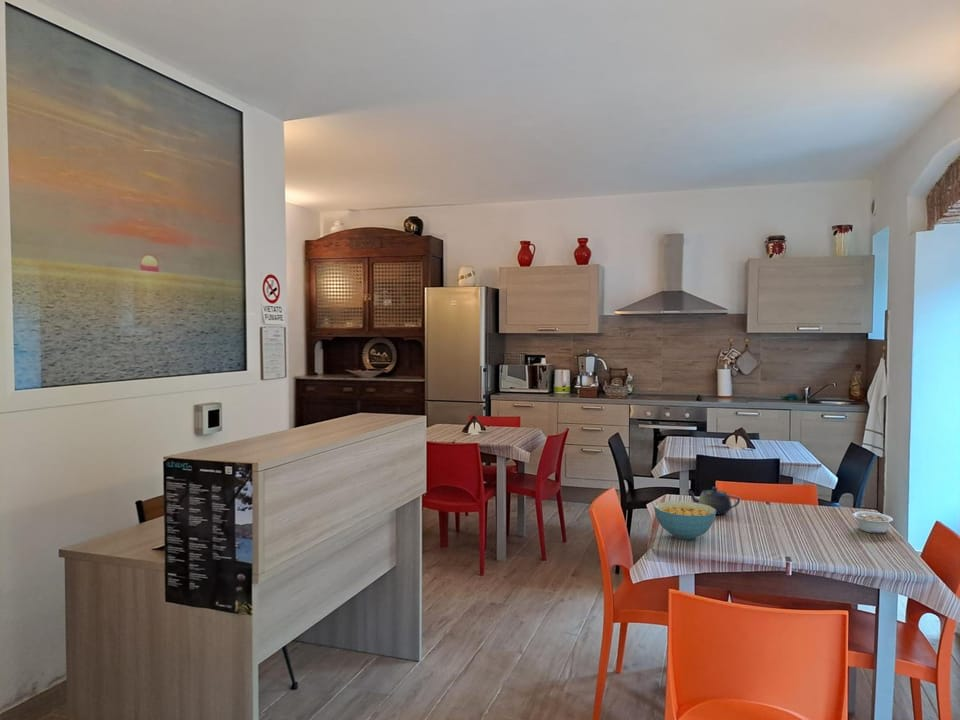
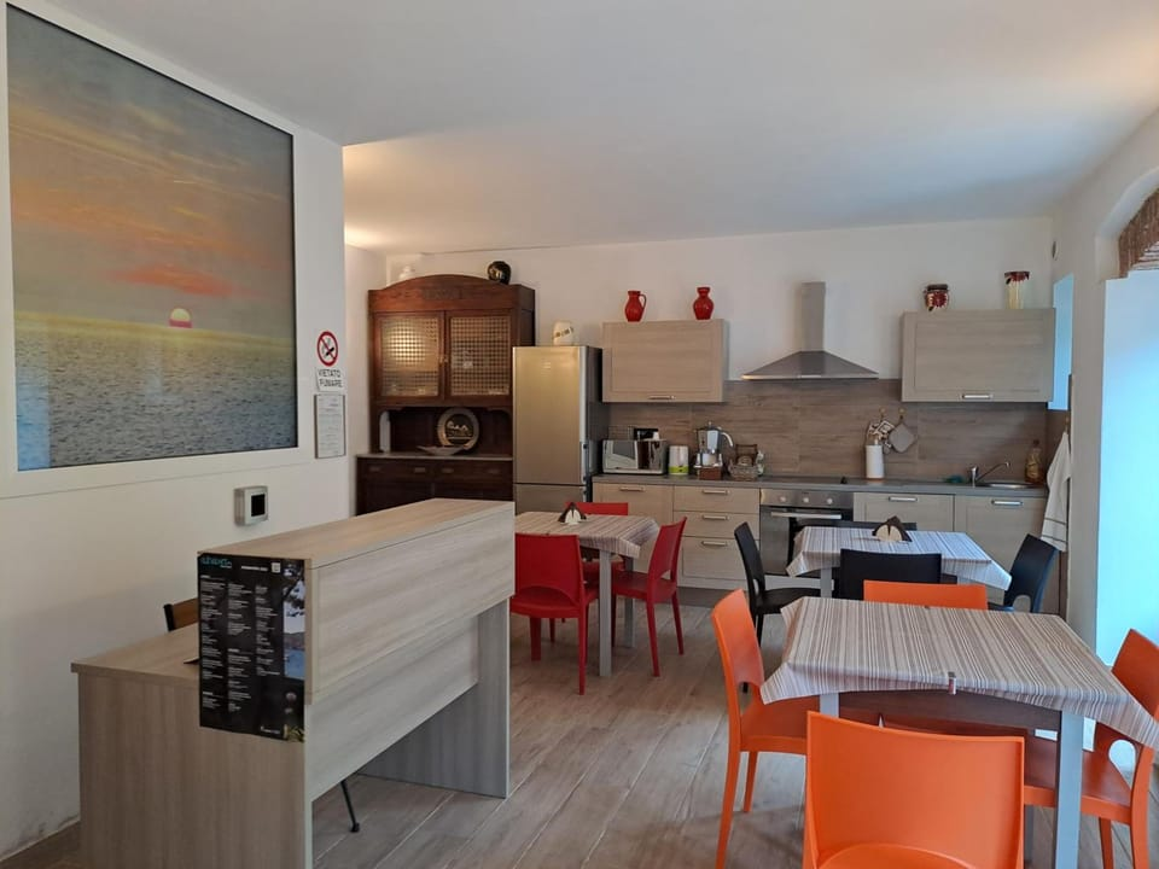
- cereal bowl (684, 522)
- legume (872, 522)
- teapot (712, 499)
